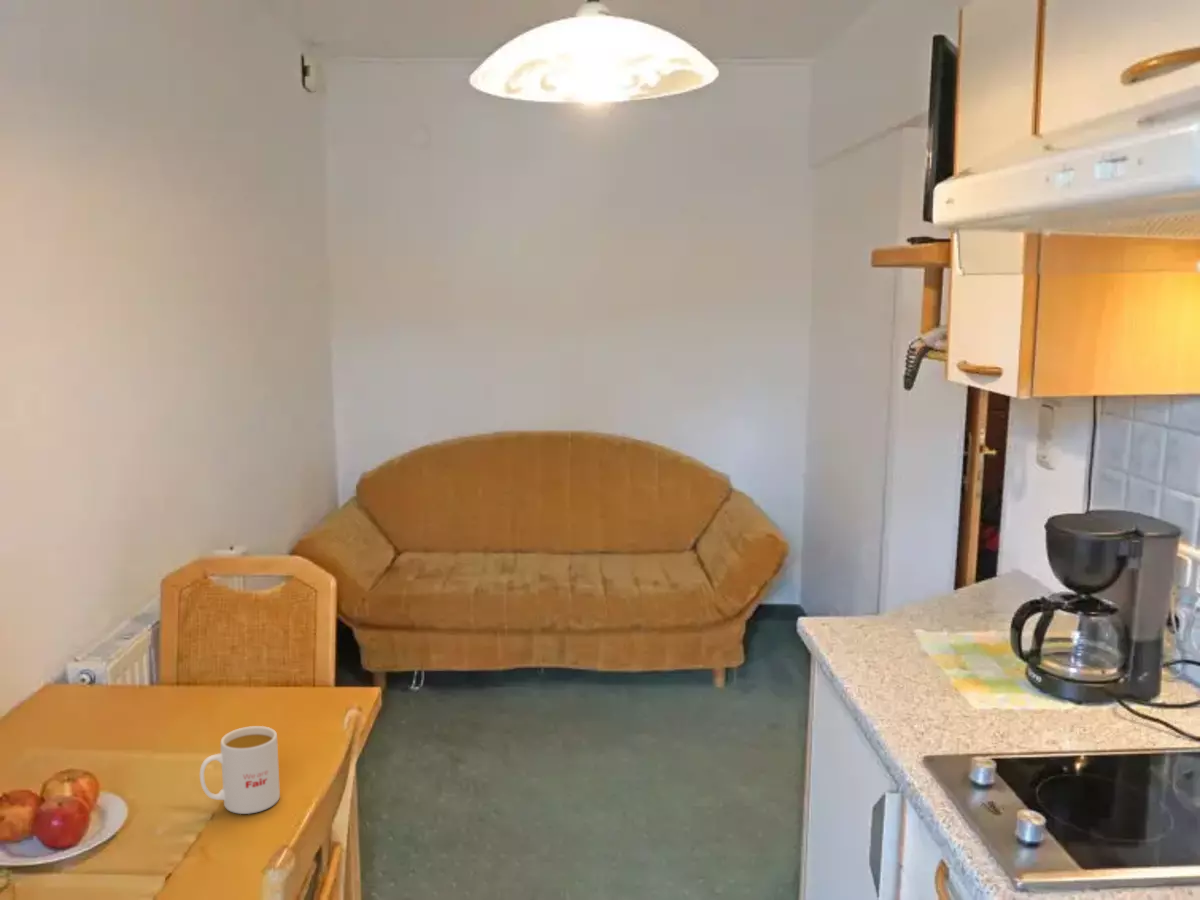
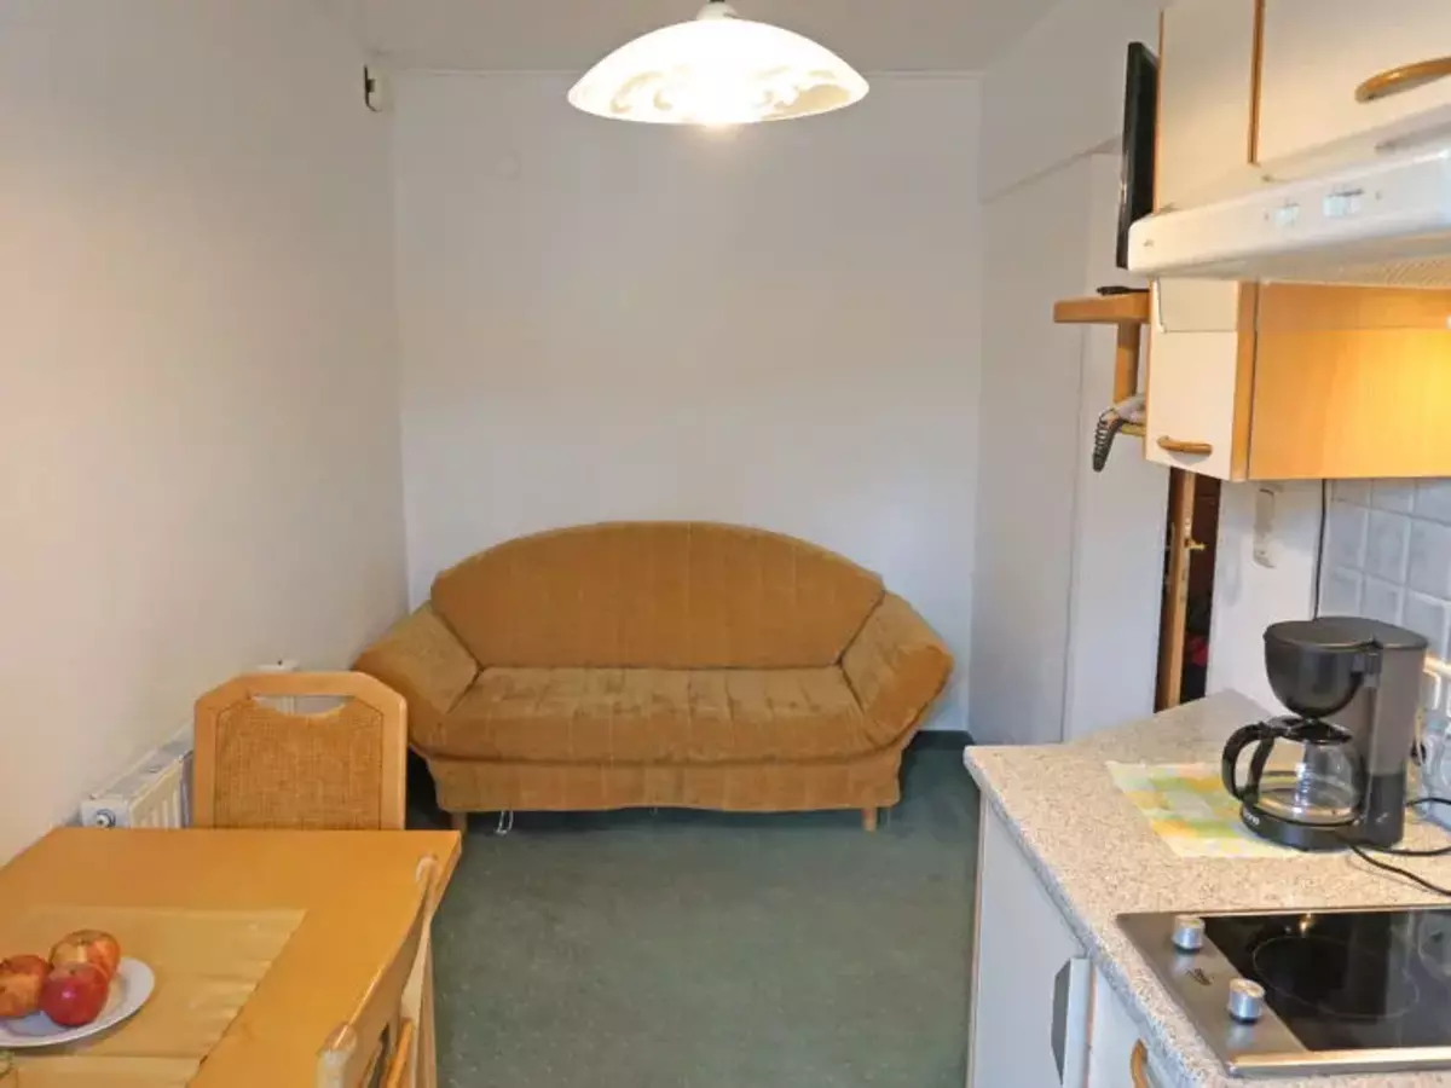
- mug (239, 771)
